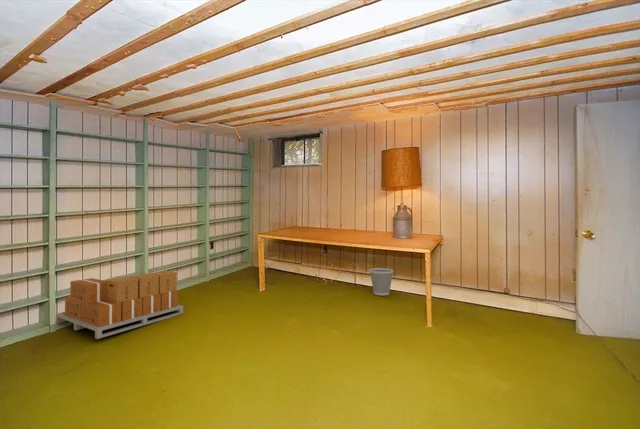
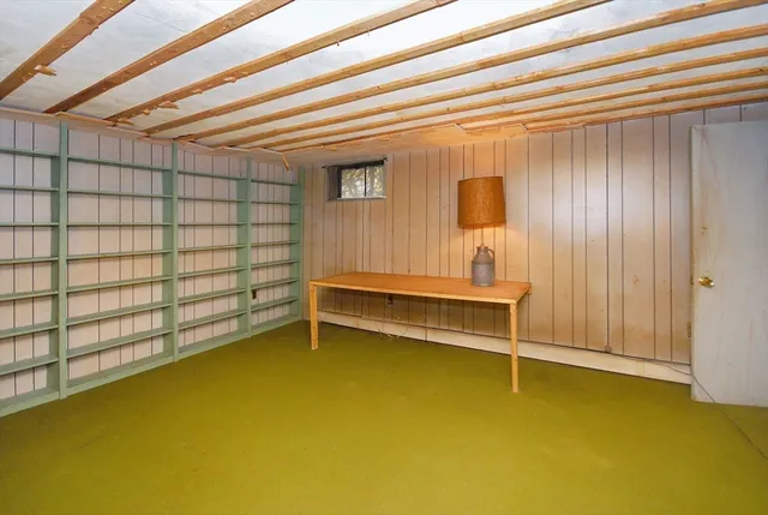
- cardboard boxes (122, 296)
- wastebasket (381, 281)
